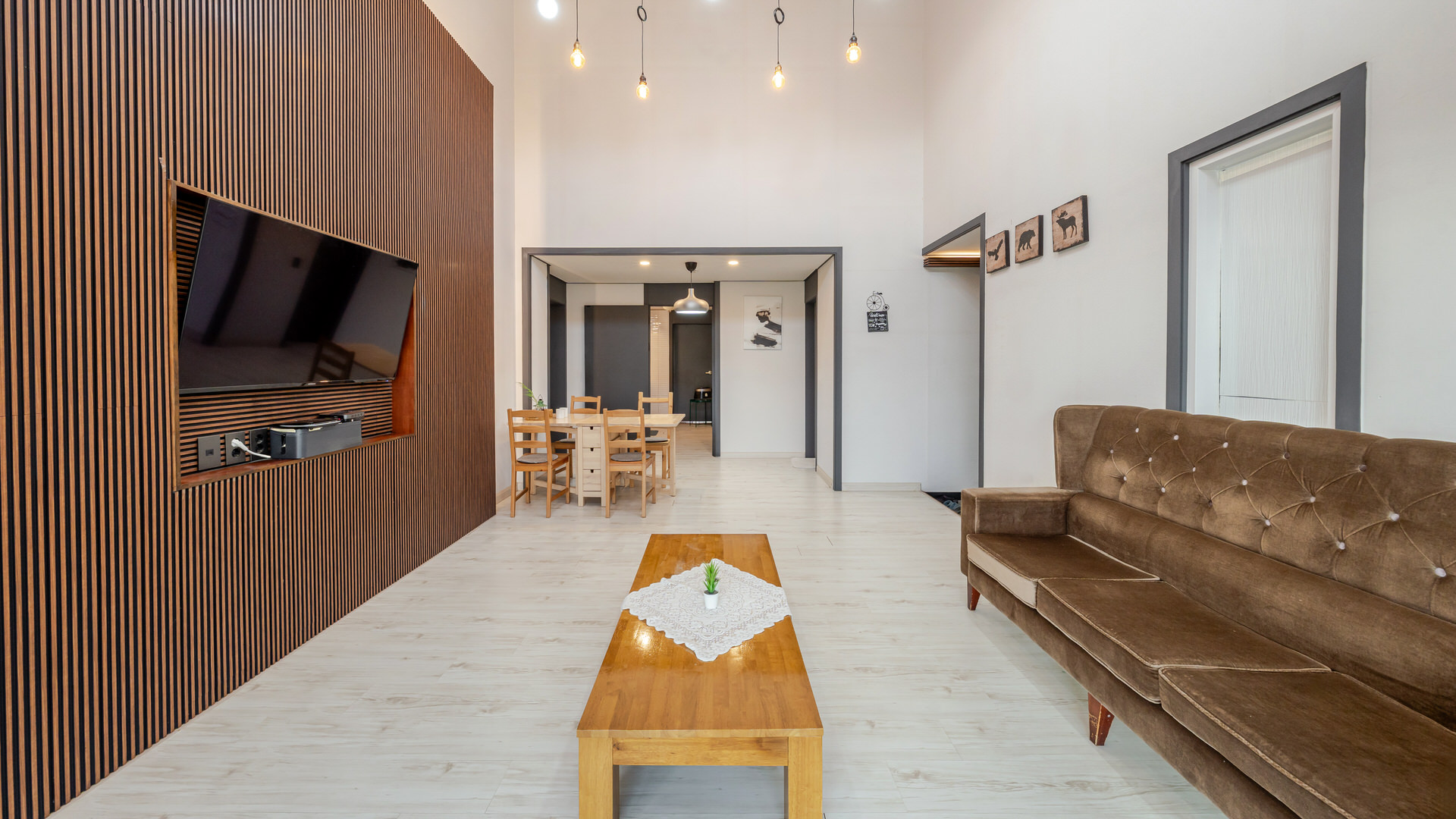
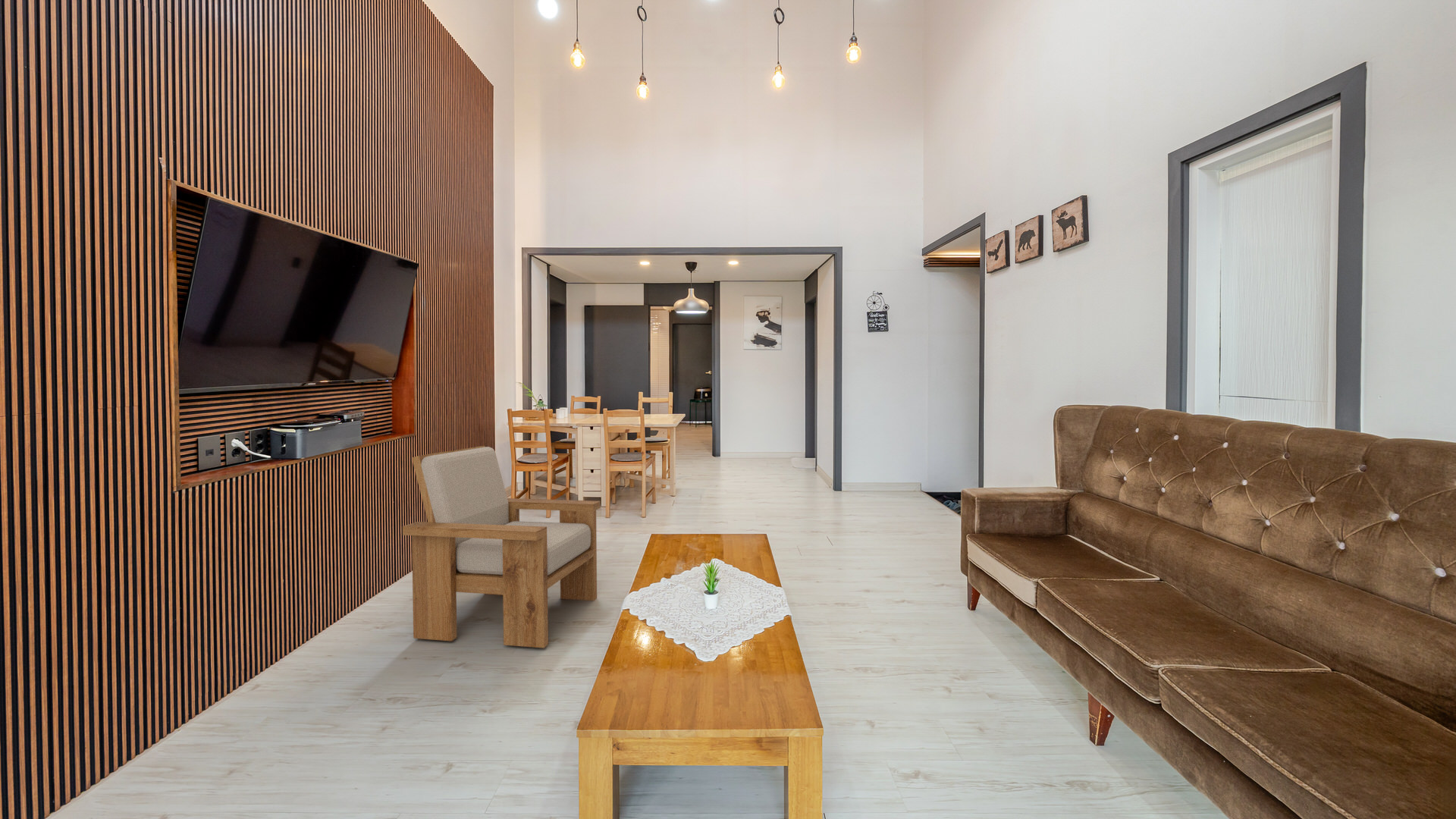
+ armchair (510, 534)
